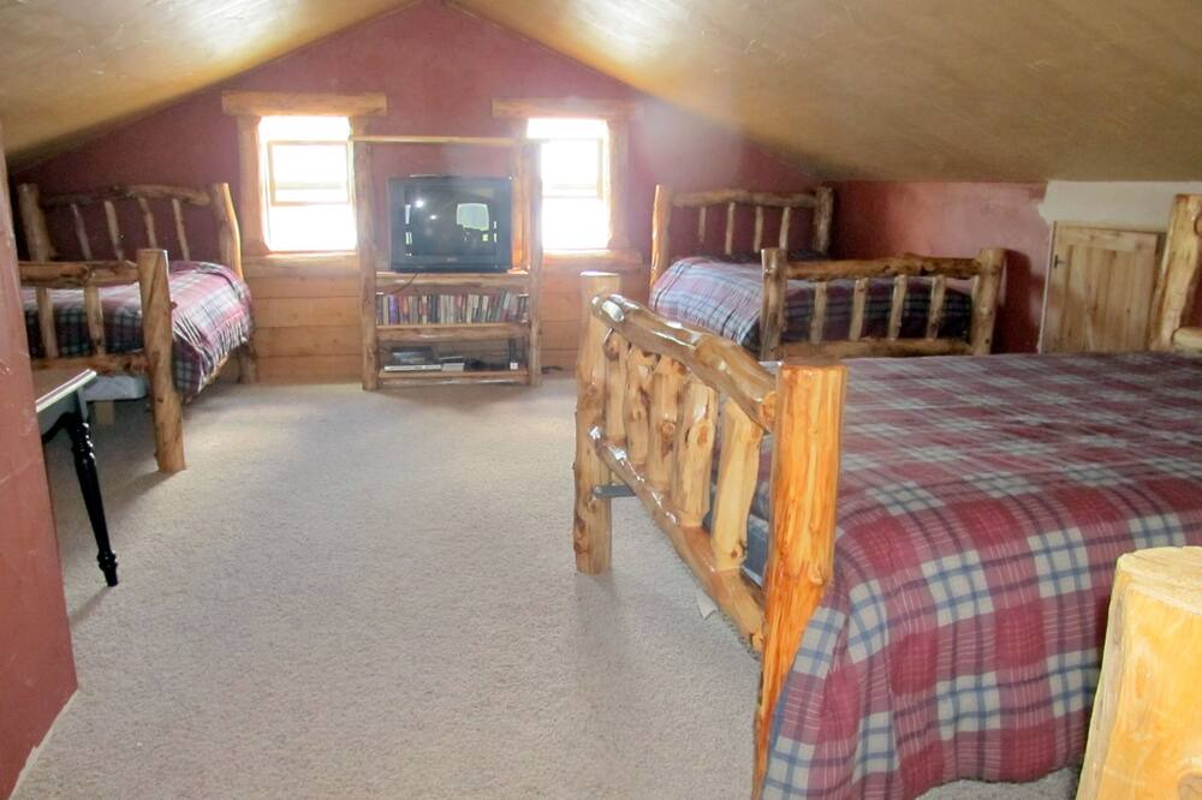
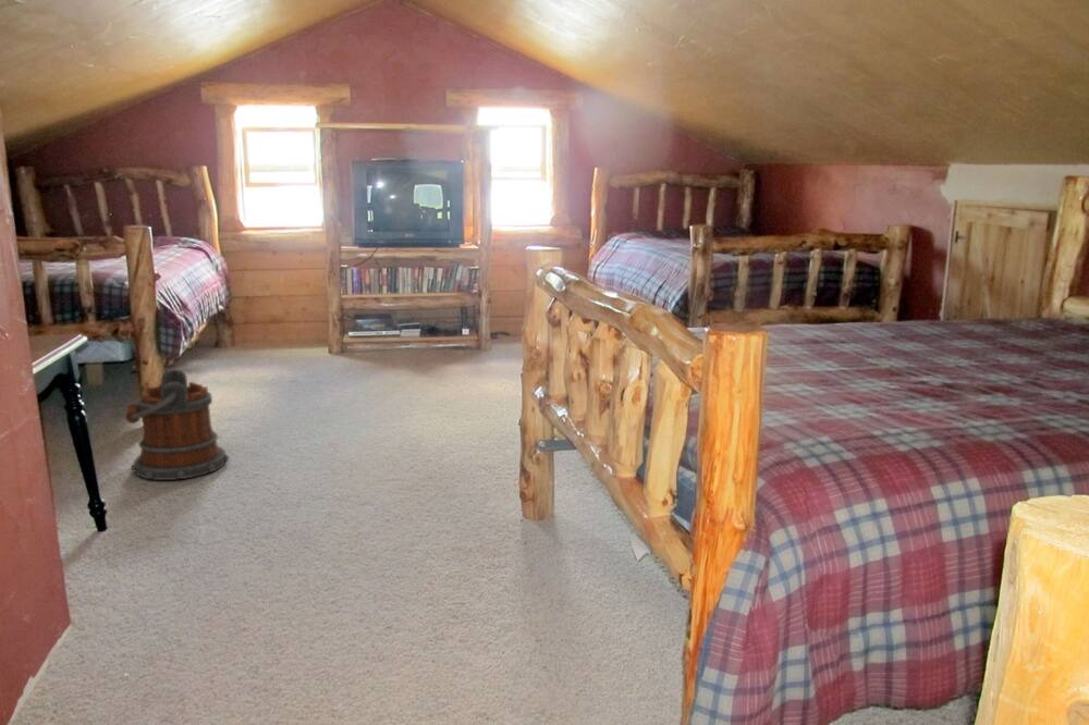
+ bucket (176, 421)
